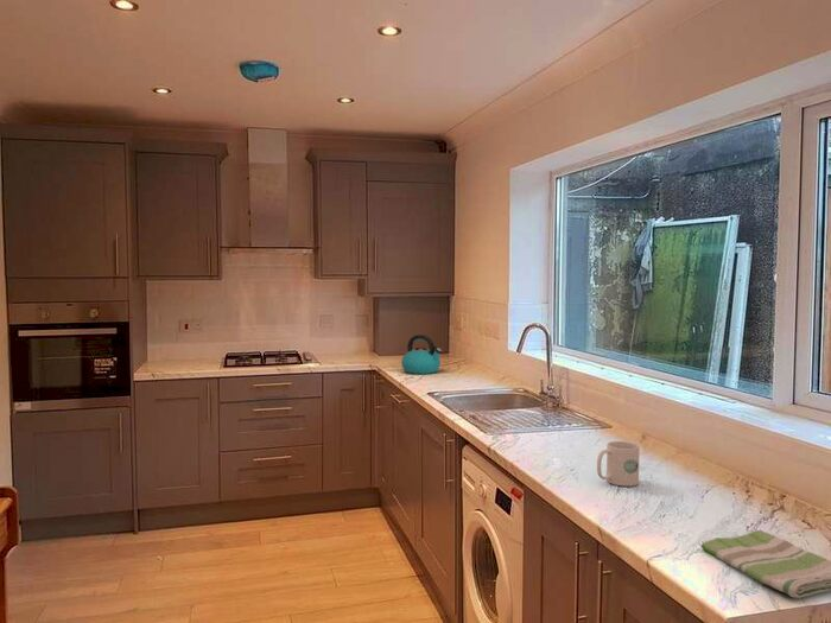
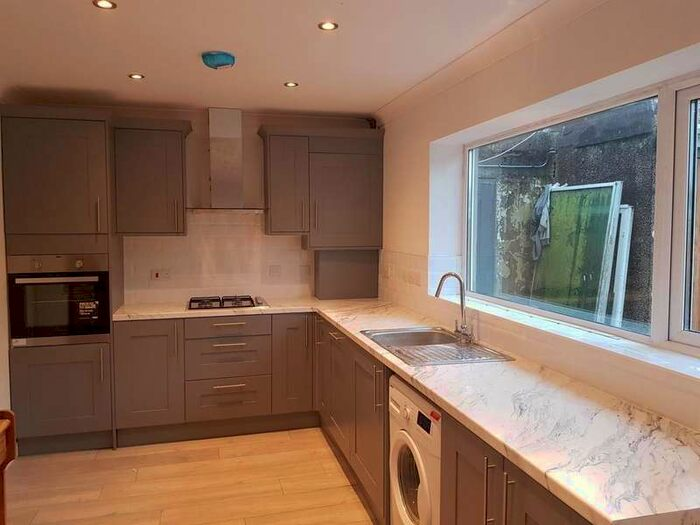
- dish towel (775, 559)
- mug (616, 463)
- kettle (423, 352)
